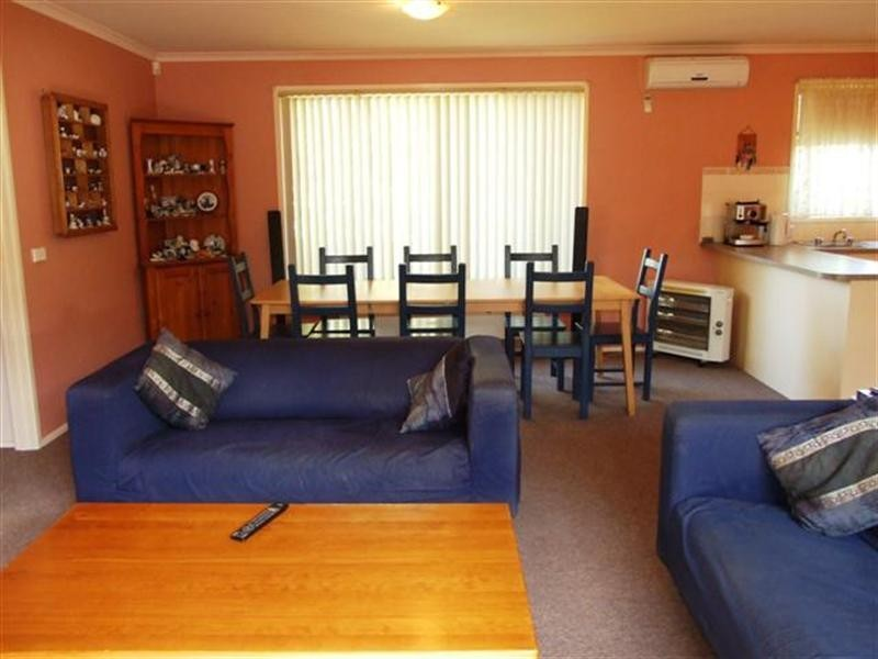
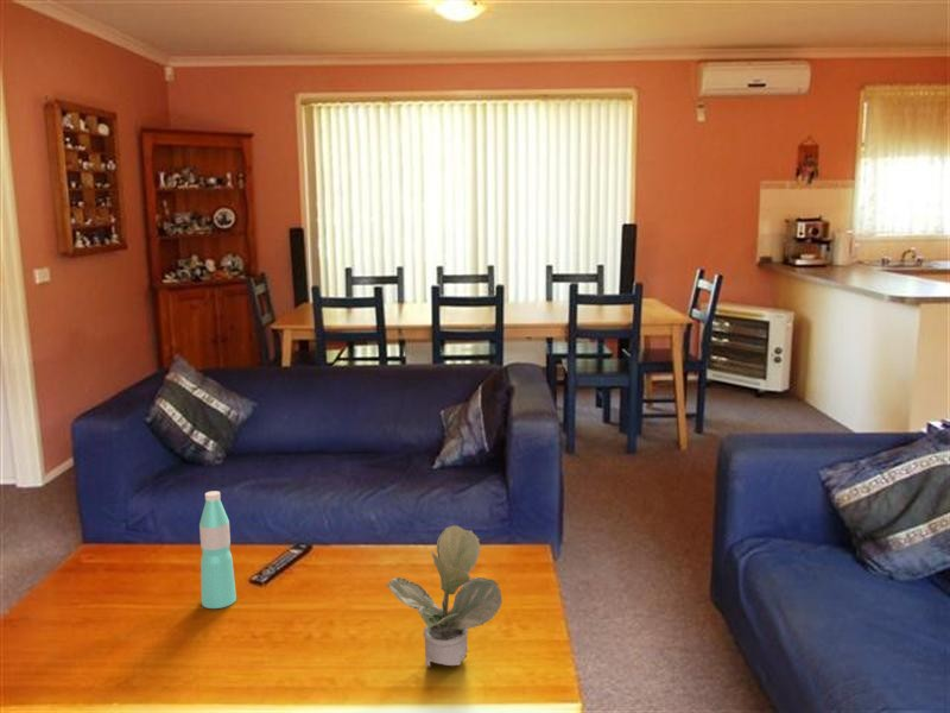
+ potted plant (443, 608)
+ water bottle (215, 547)
